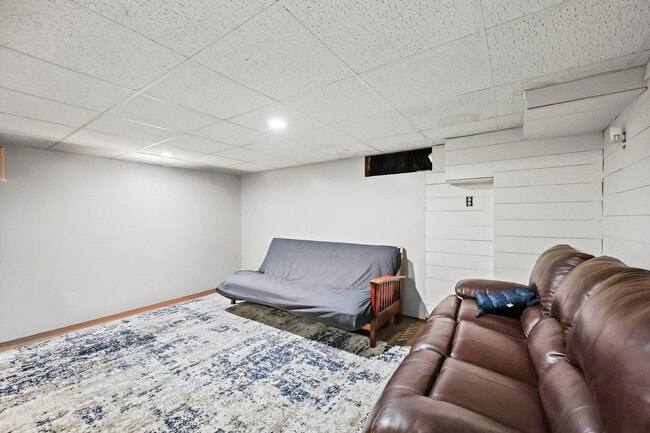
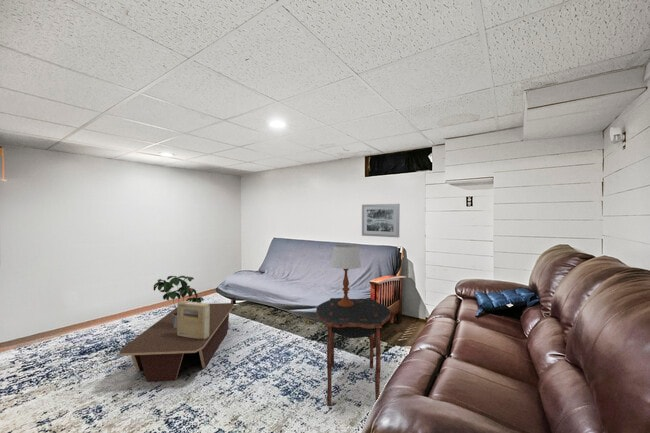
+ decorative box (193, 319)
+ wall art (379, 220)
+ side table (352, 337)
+ coffee table (188, 337)
+ potted plant (178, 299)
+ table lamp (345, 275)
